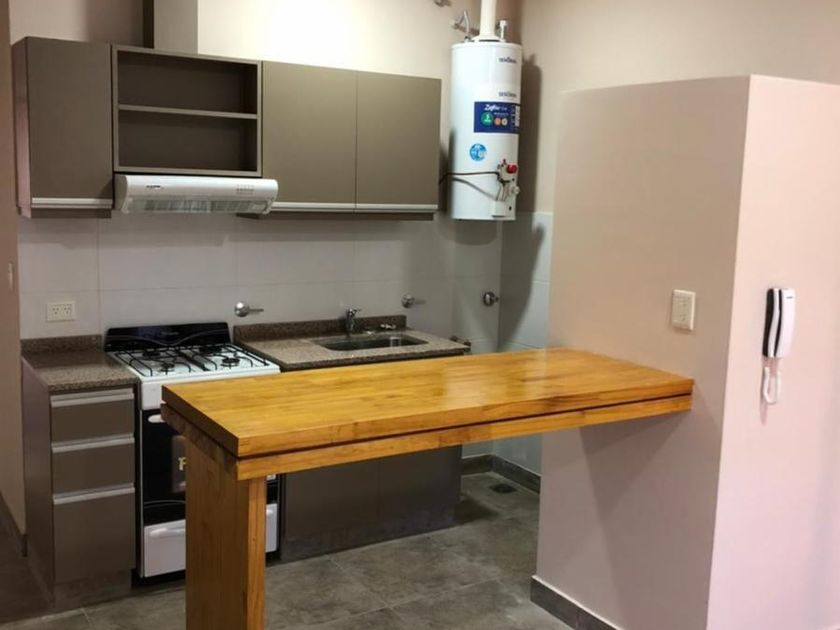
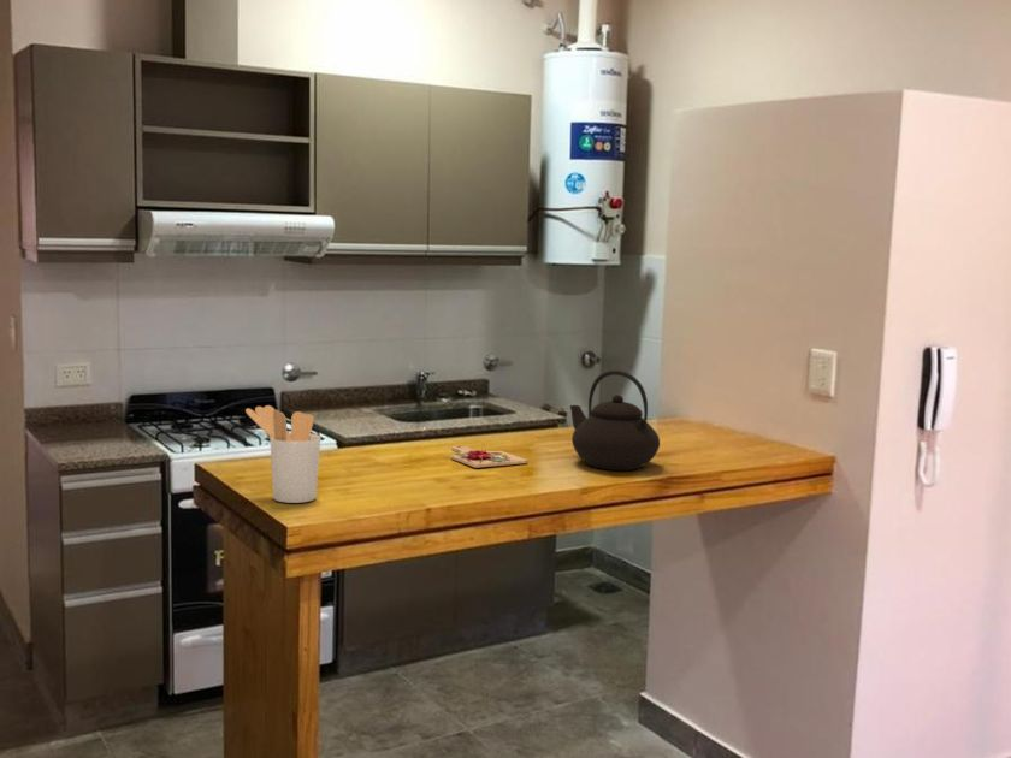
+ utensil holder (283, 451)
+ teapot (609, 416)
+ cutting board (478, 451)
